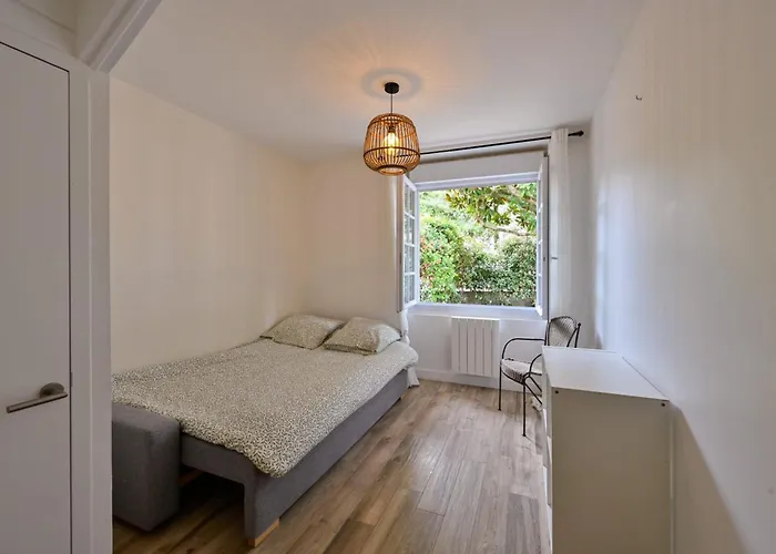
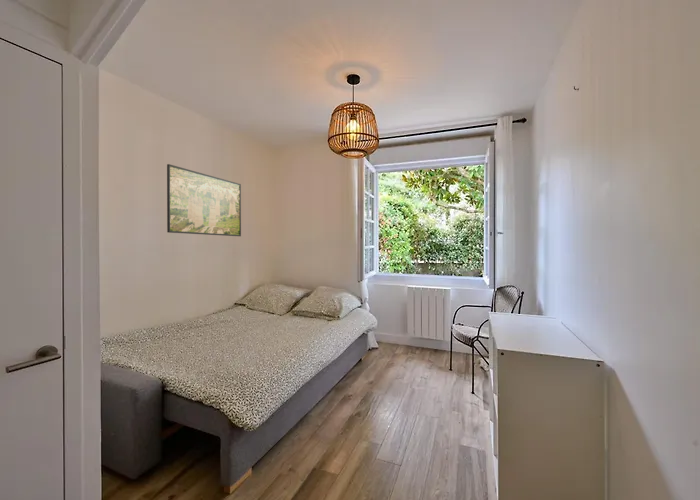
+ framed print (208, 205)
